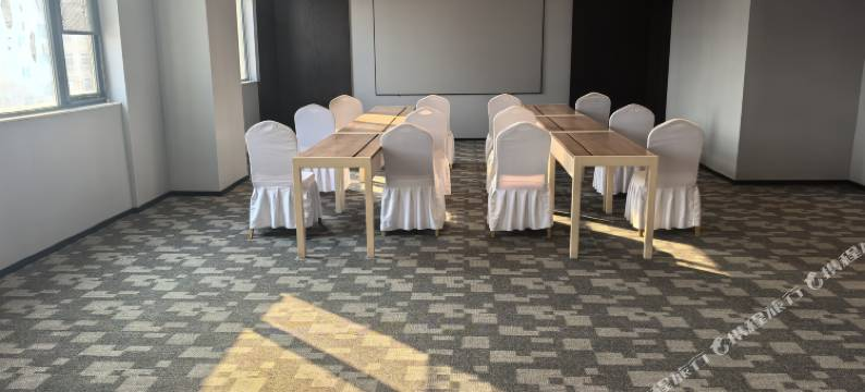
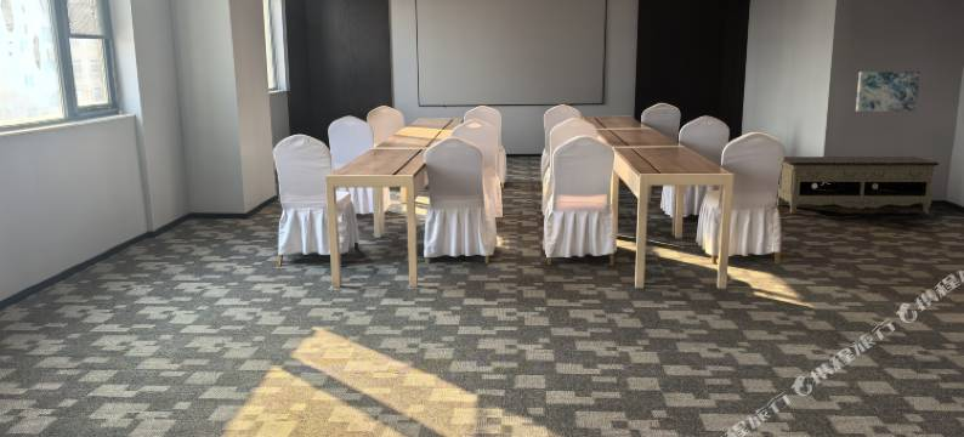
+ wall art (886, 91)
+ media console (854, 185)
